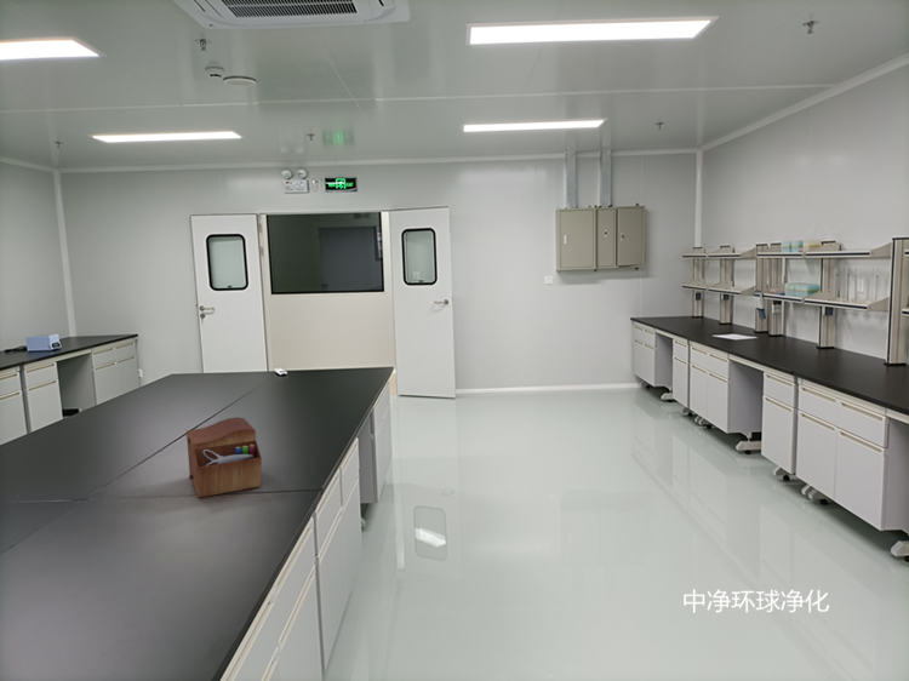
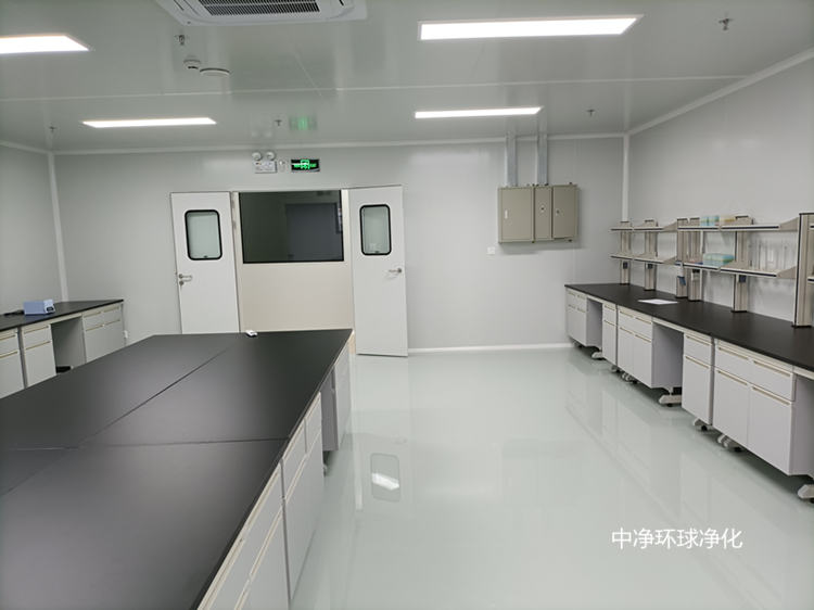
- sewing box (221, 456)
